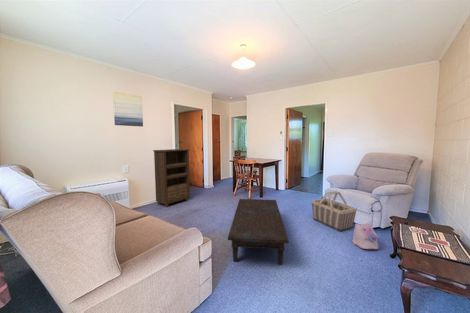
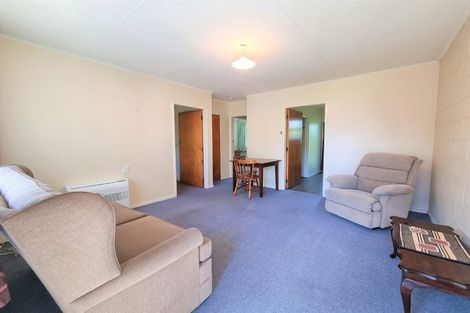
- bookshelf (172, 176)
- basket (332, 208)
- plush toy (365, 235)
- wall art (128, 110)
- coffee table (257, 226)
